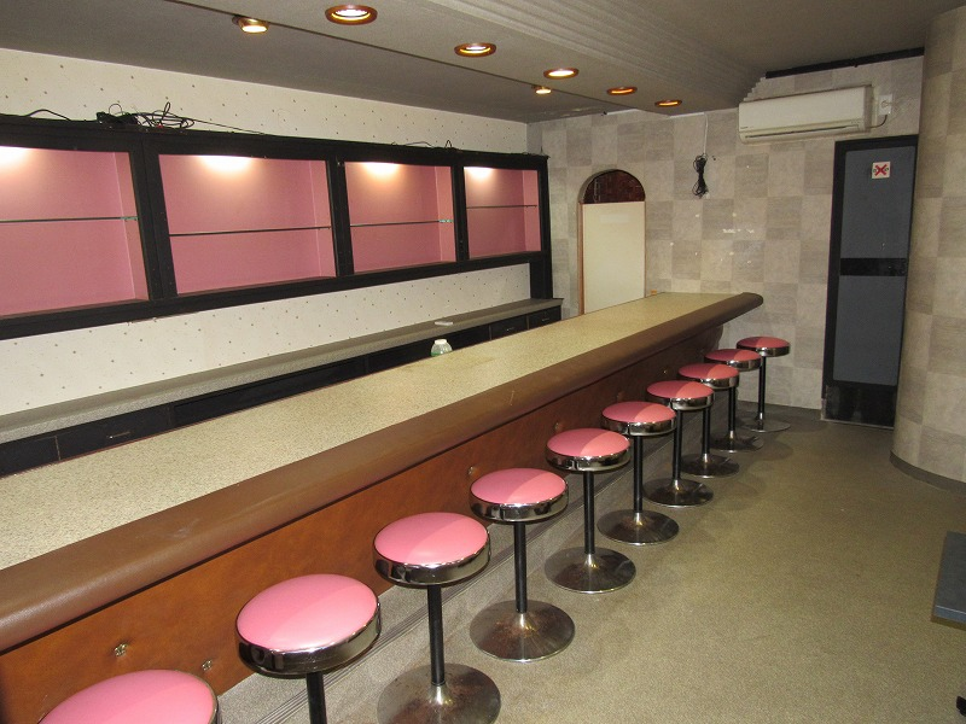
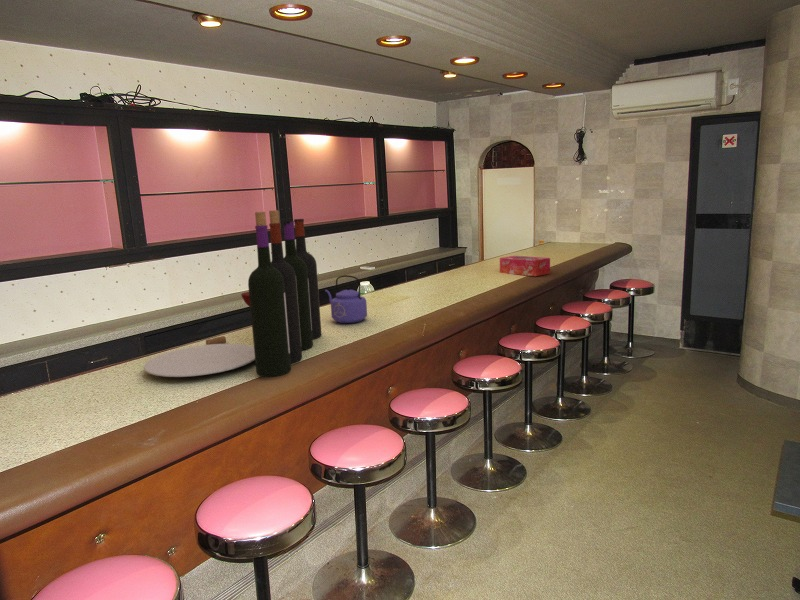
+ kettle (344, 297)
+ wine bottle (241, 294)
+ tissue box (524, 265)
